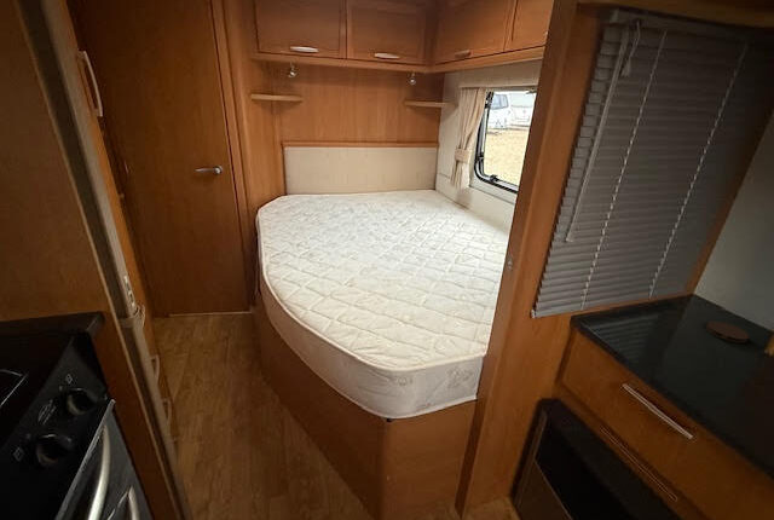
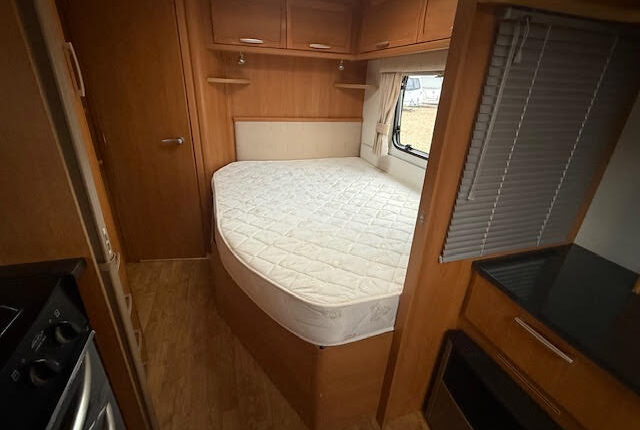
- coaster (727, 331)
